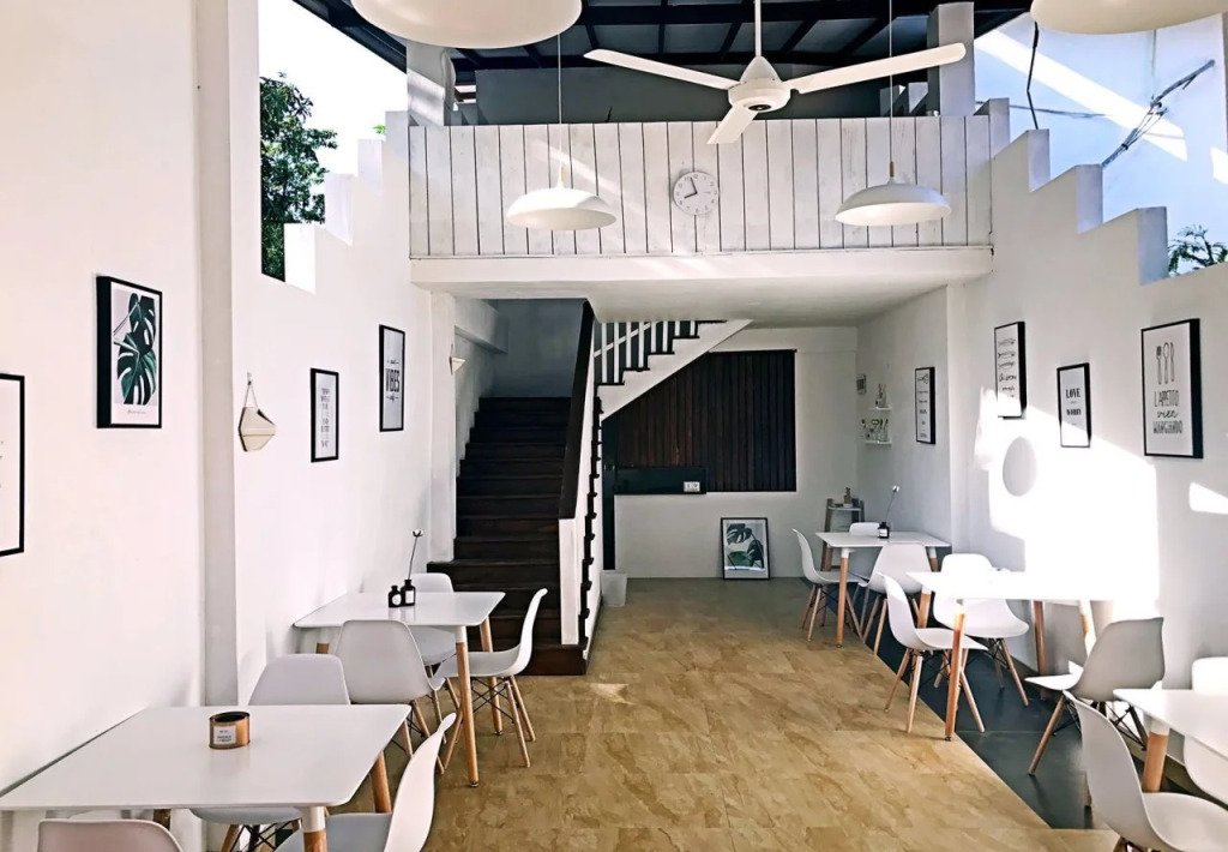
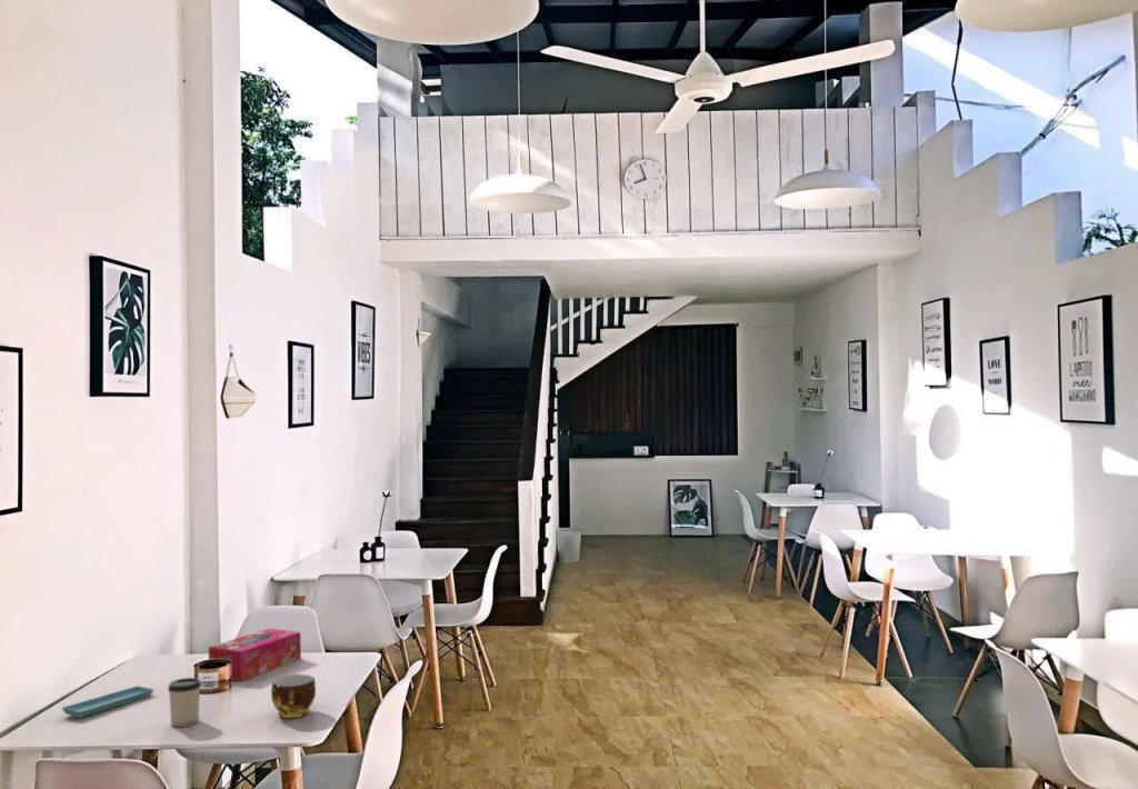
+ tissue box (256, 652)
+ cup (295, 697)
+ saucer (109, 701)
+ cup (184, 701)
